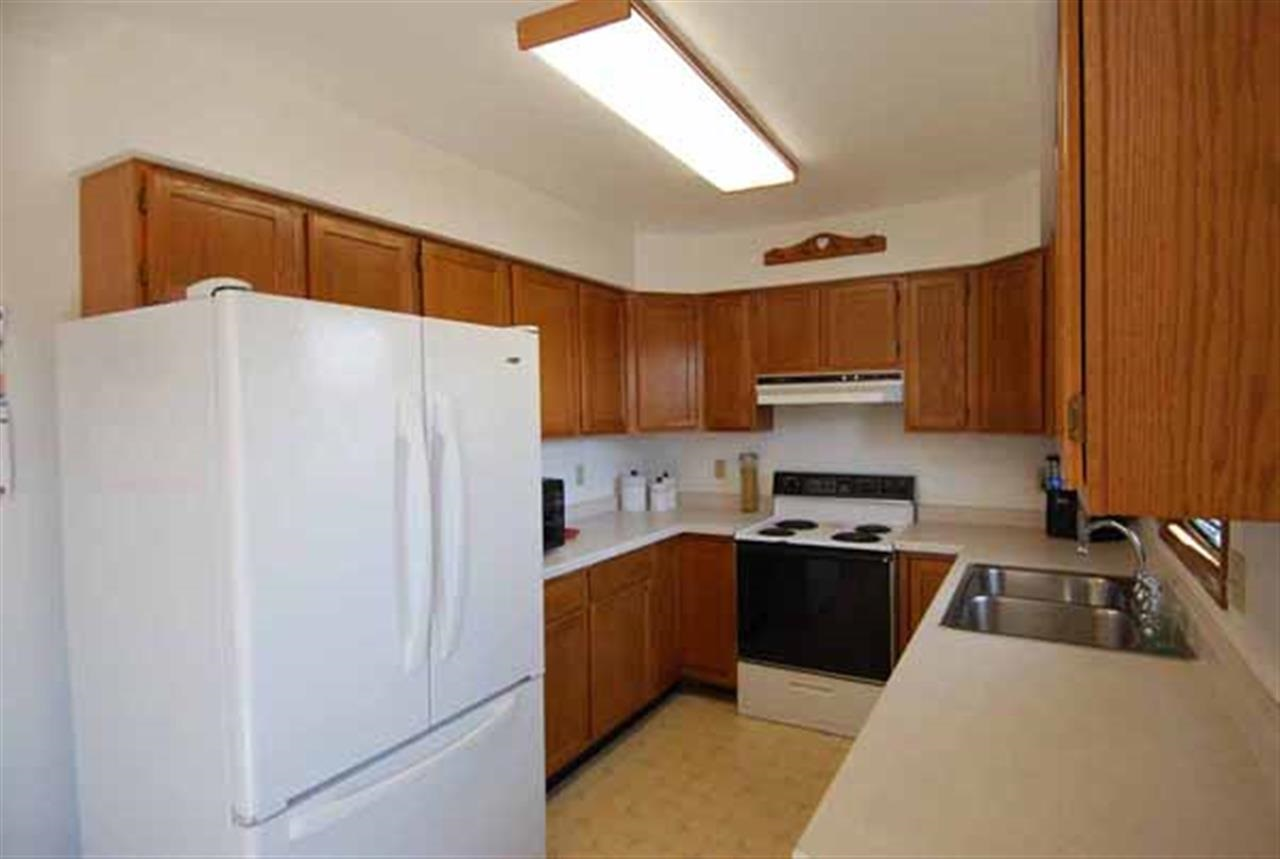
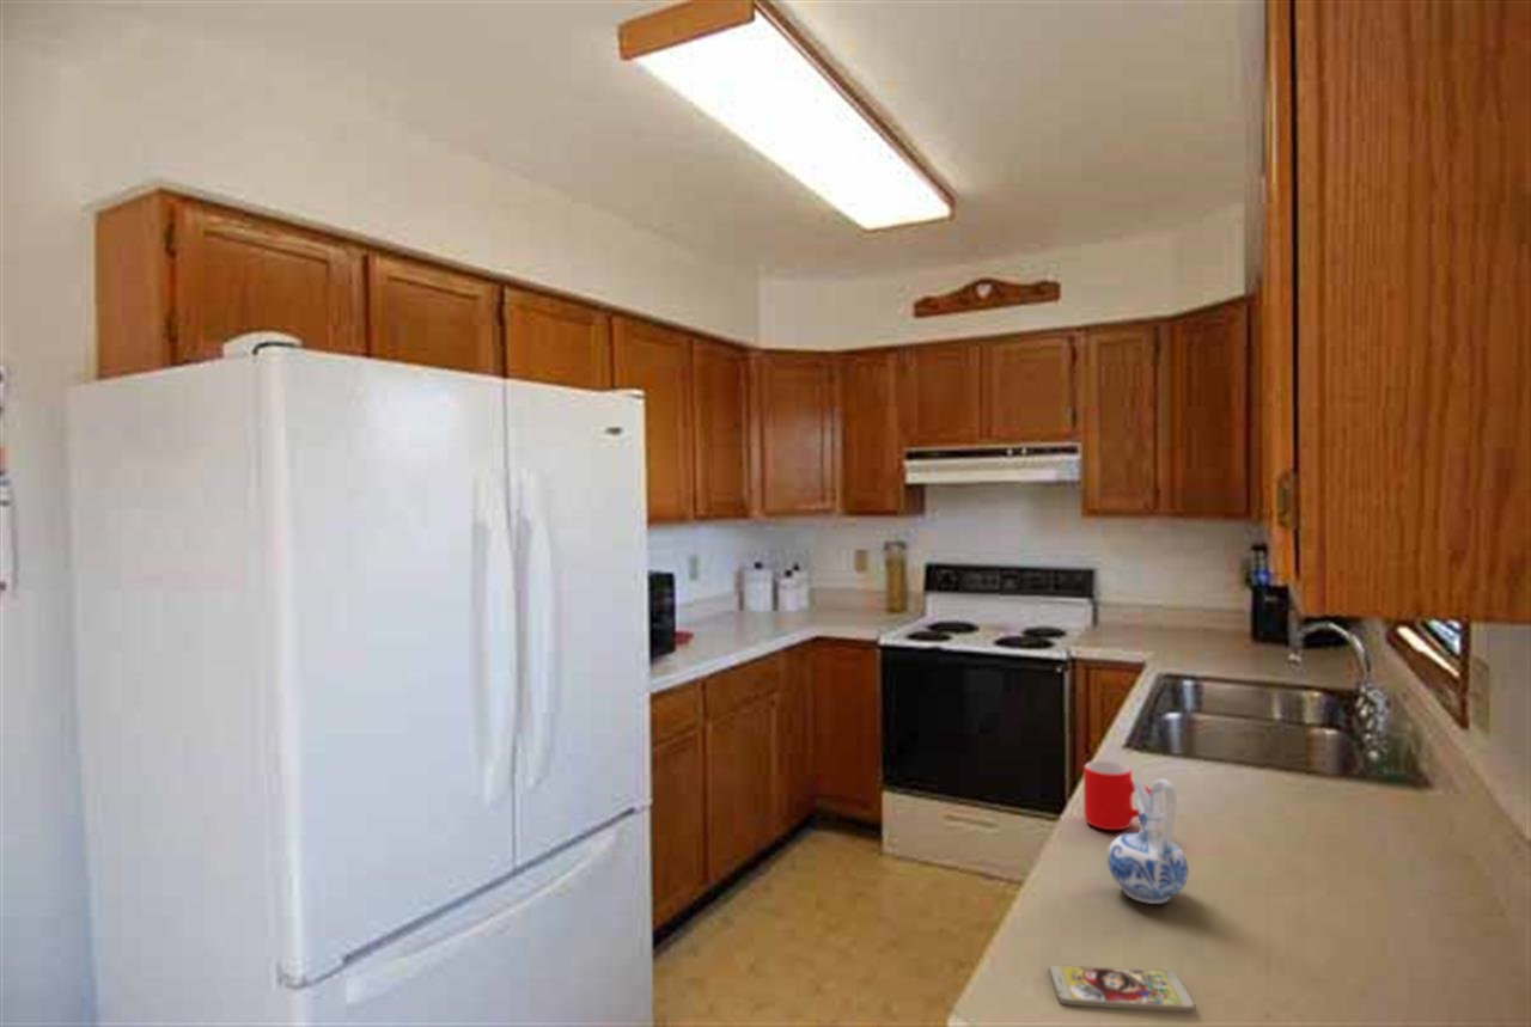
+ ceramic pitcher (1146, 833)
+ smartphone (1118, 986)
+ mug (1120, 797)
